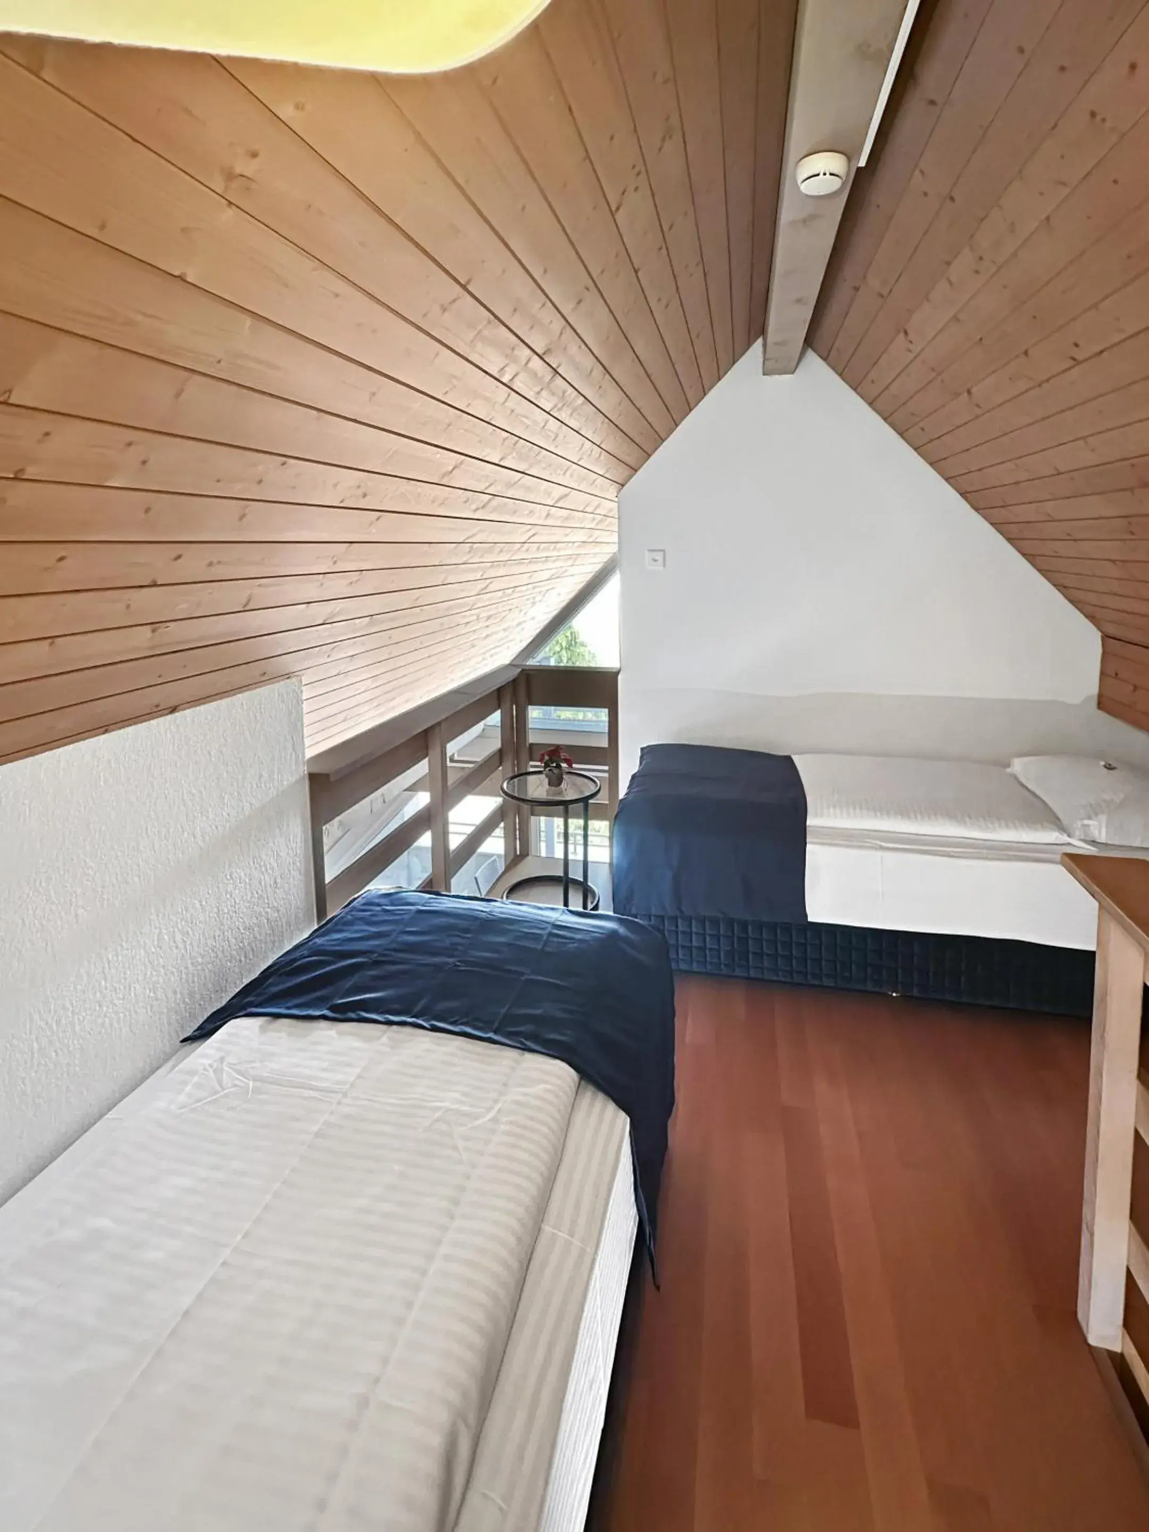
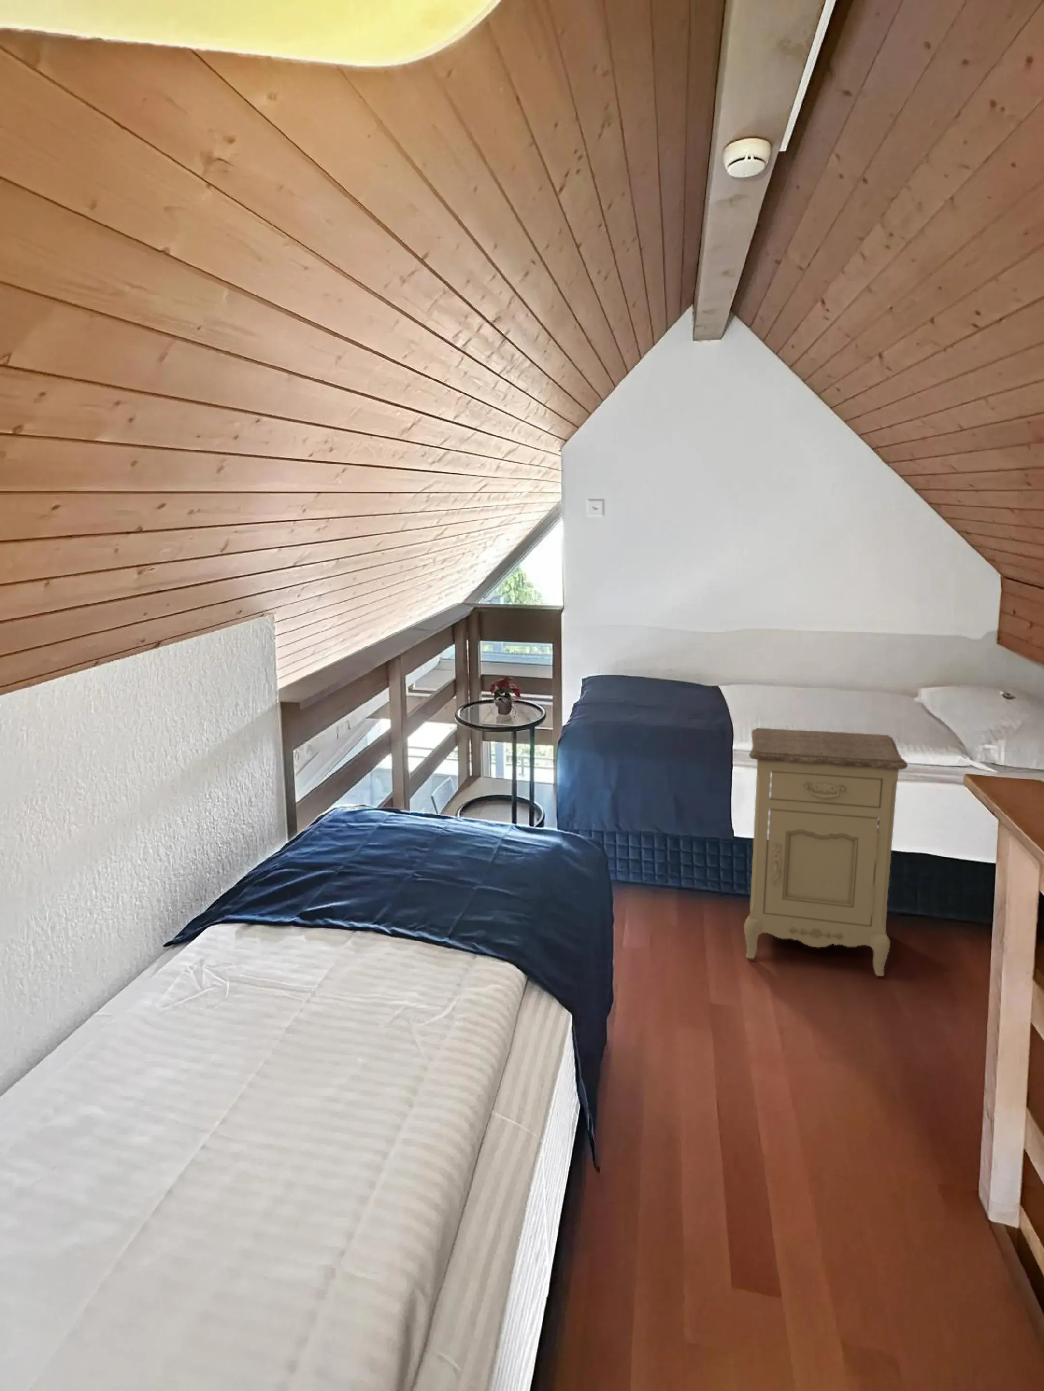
+ nightstand (817, 848)
